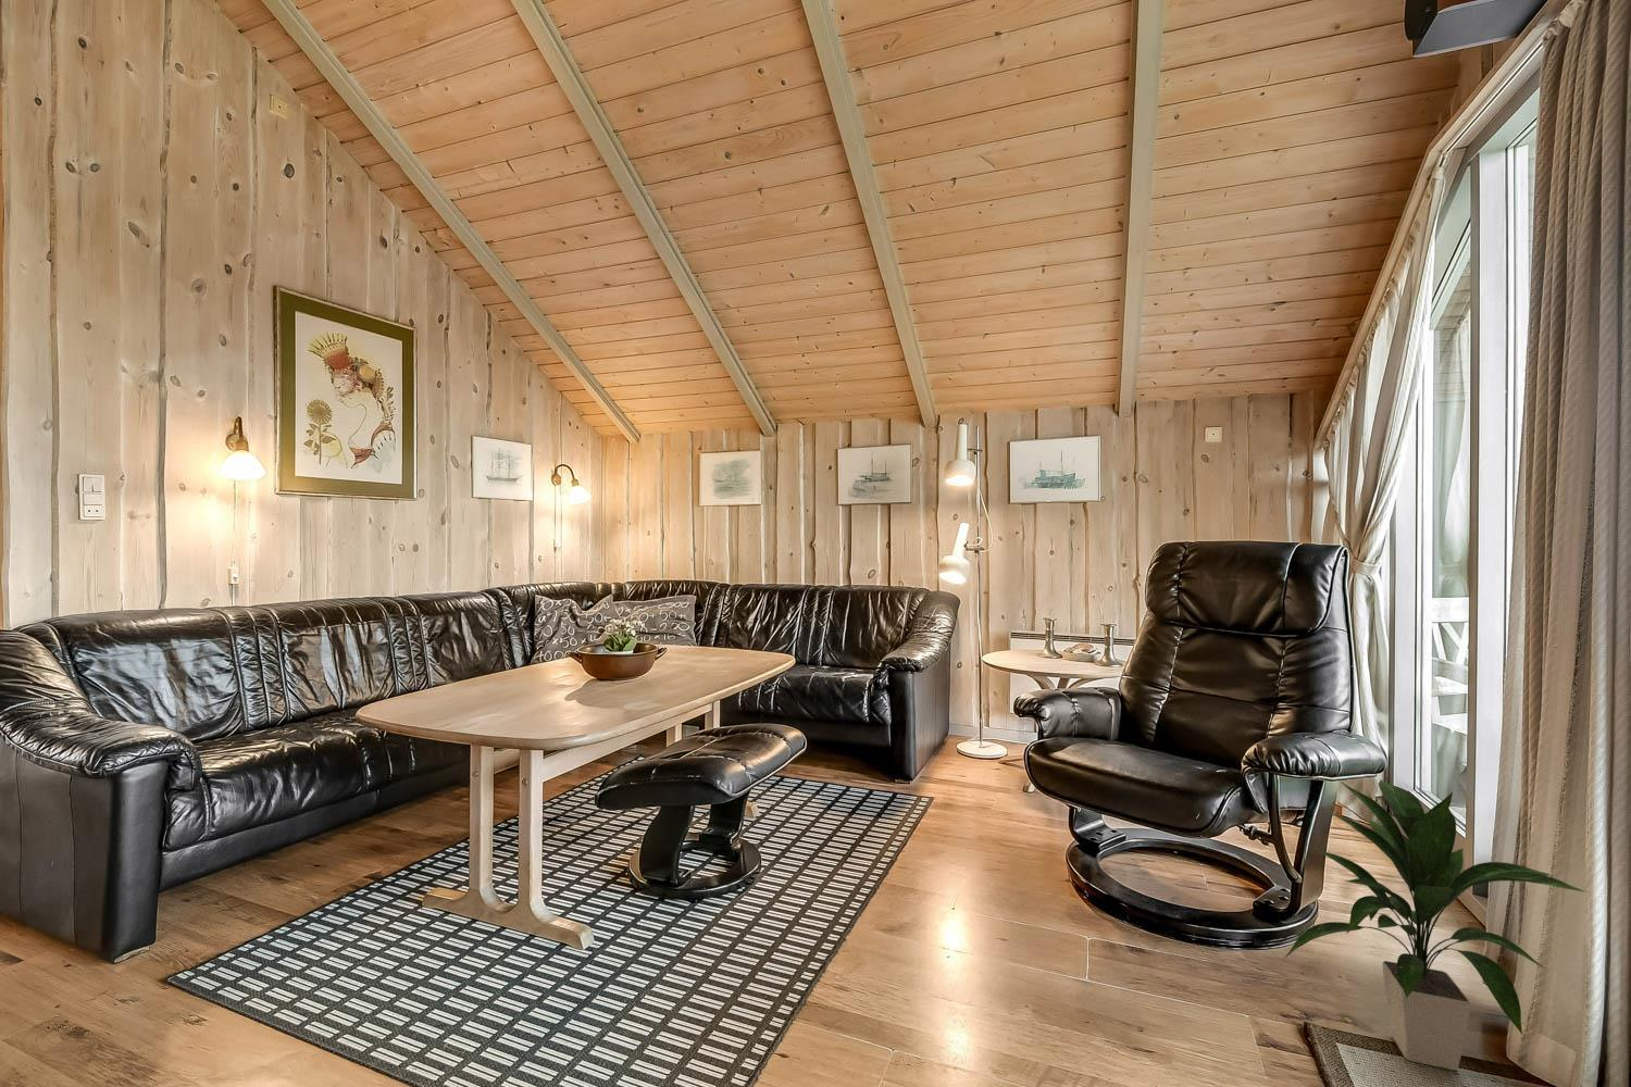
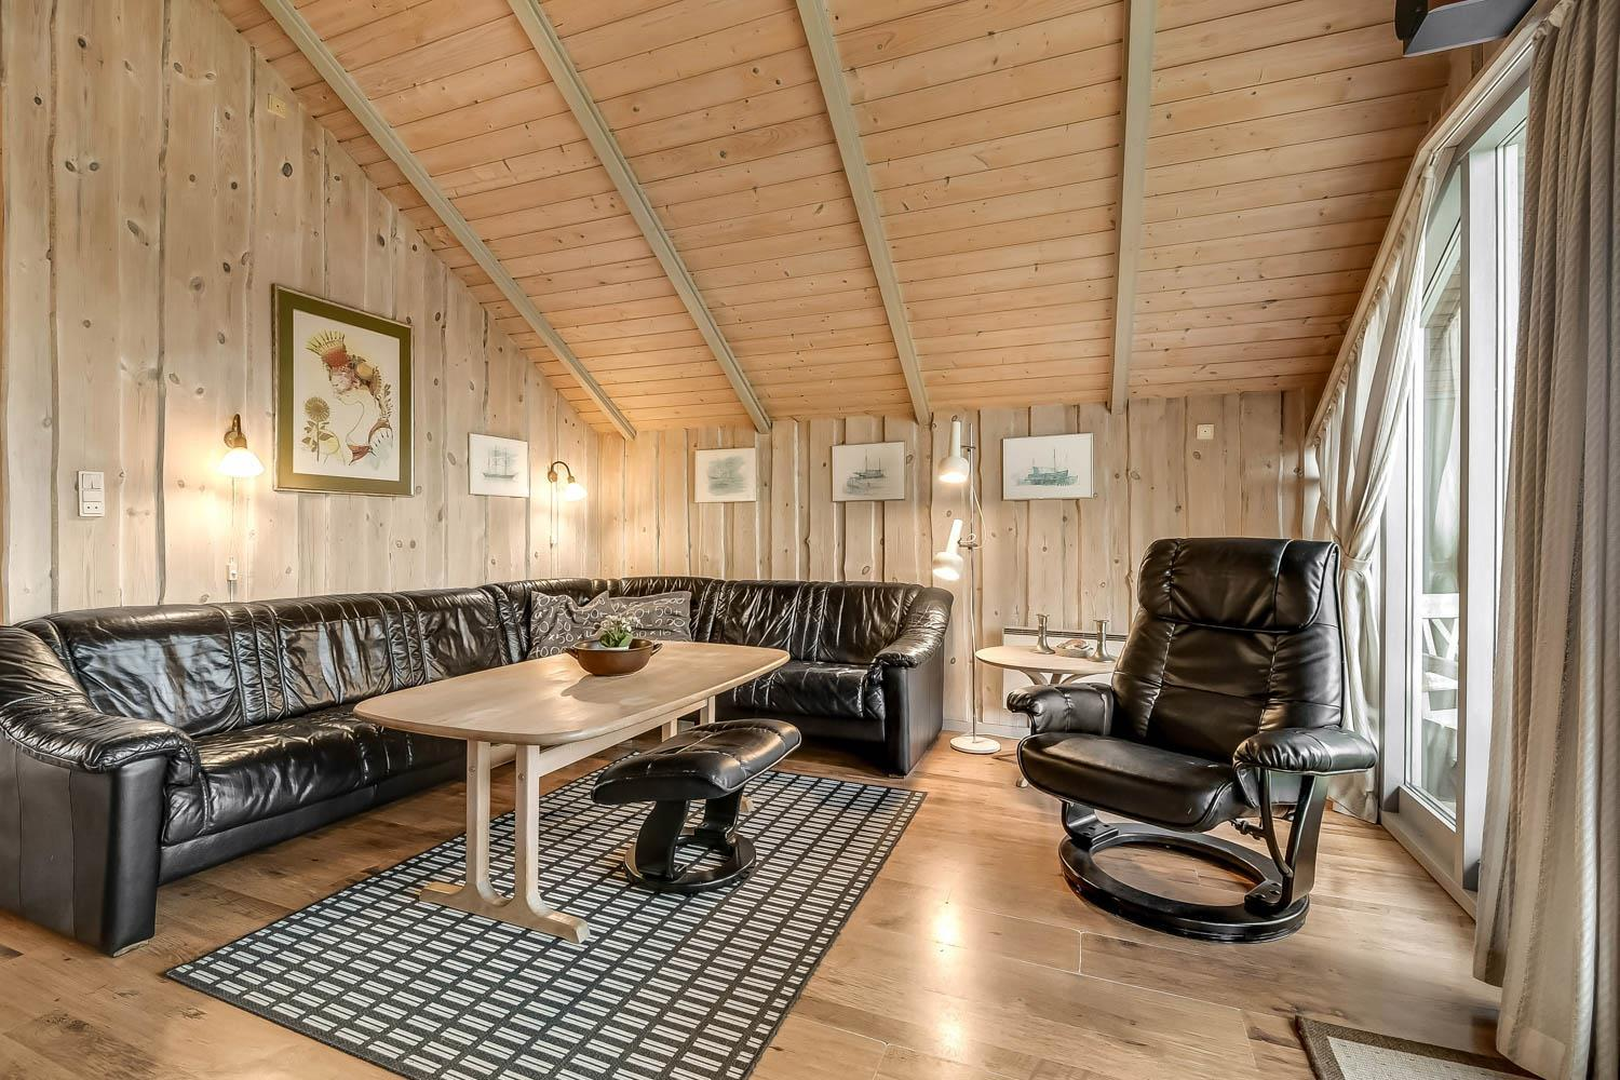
- indoor plant (1413, 912)
